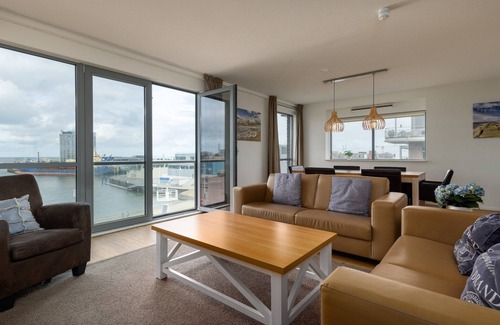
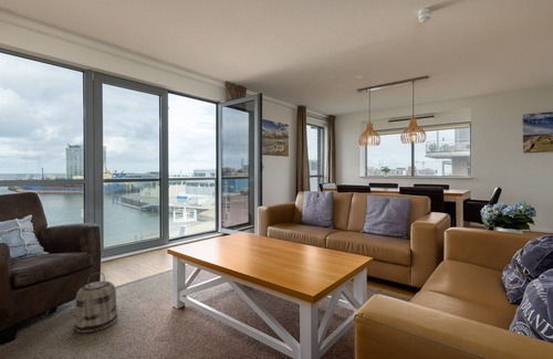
+ basket (96, 297)
